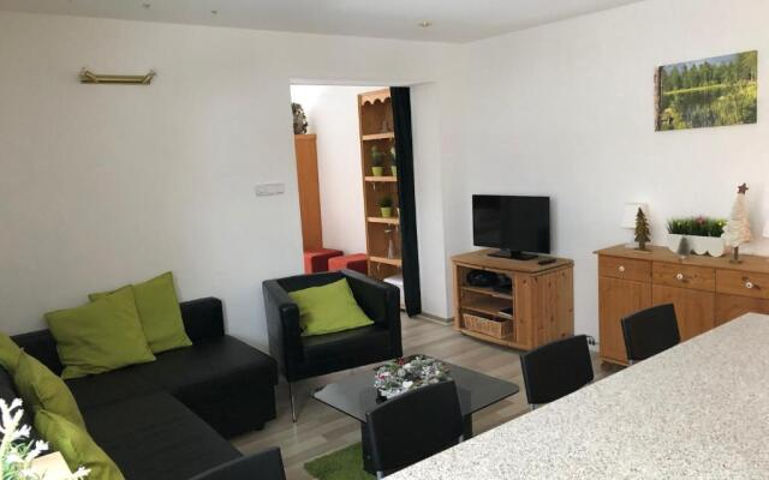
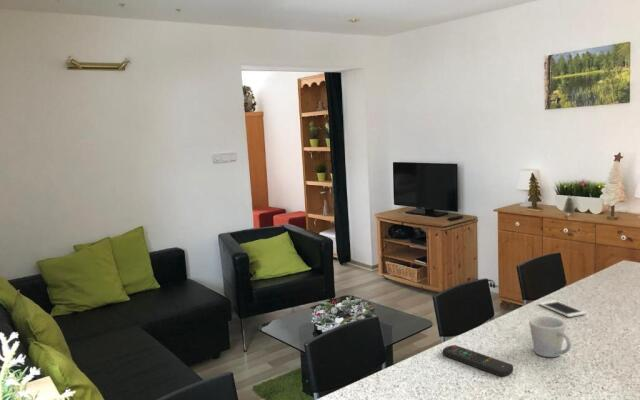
+ mug (552, 339)
+ remote control (476, 359)
+ cell phone (561, 308)
